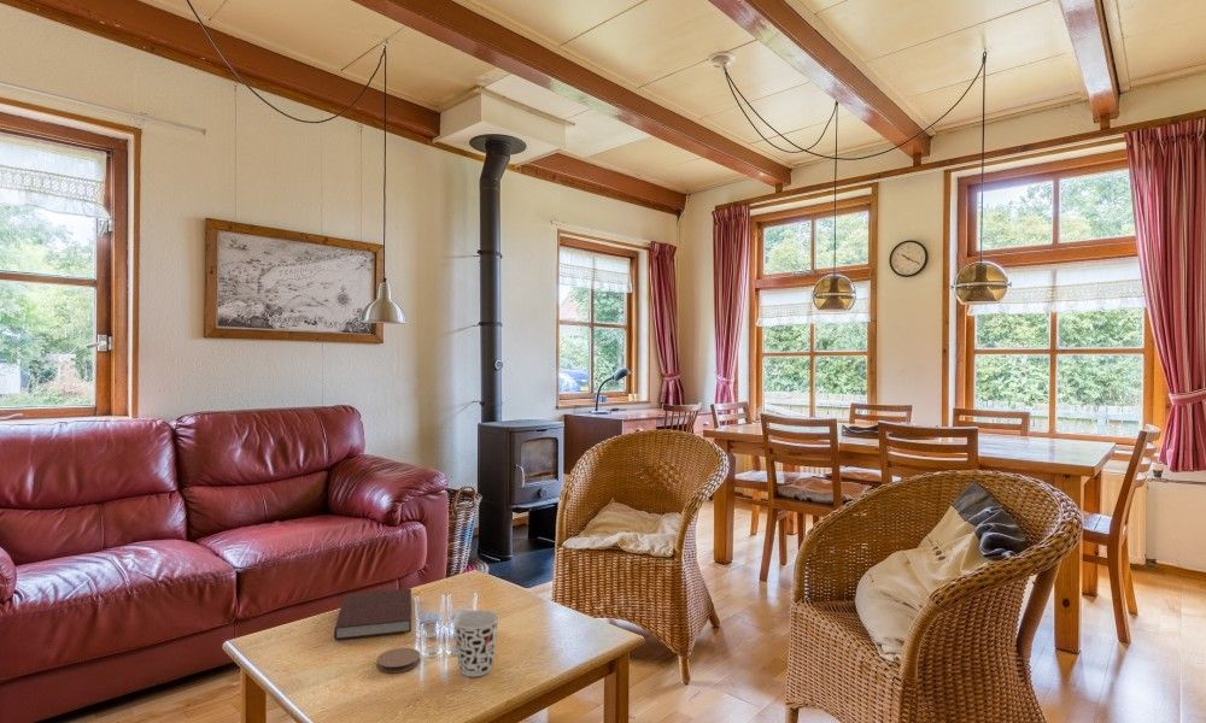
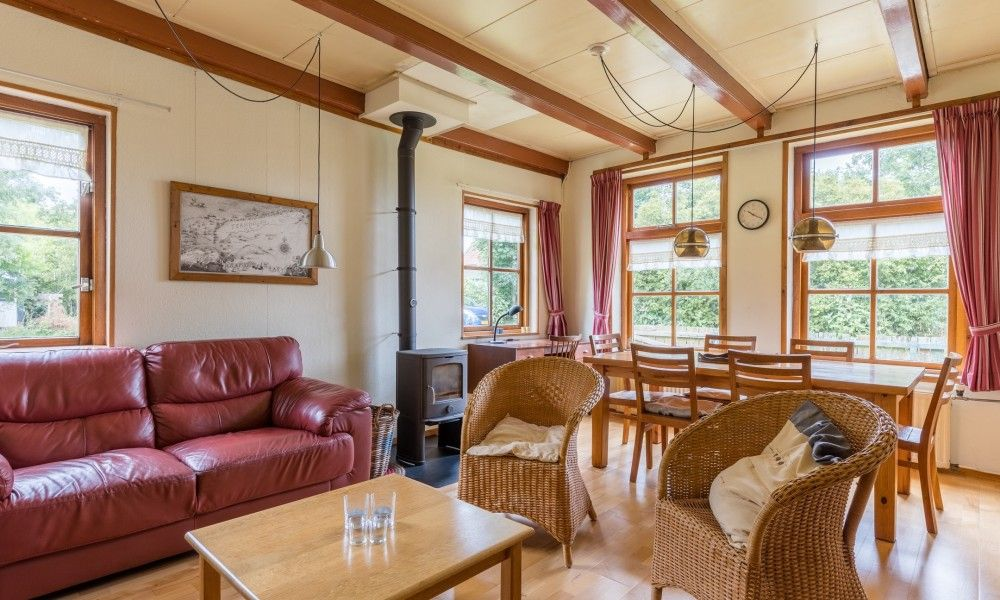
- coaster (398, 659)
- notebook (375, 611)
- cup (475, 643)
